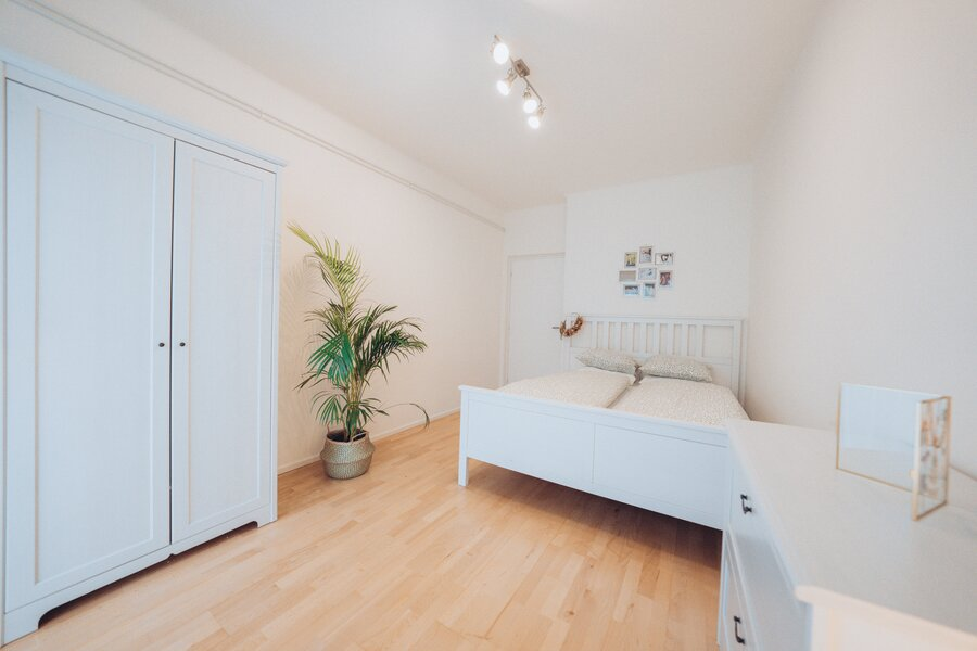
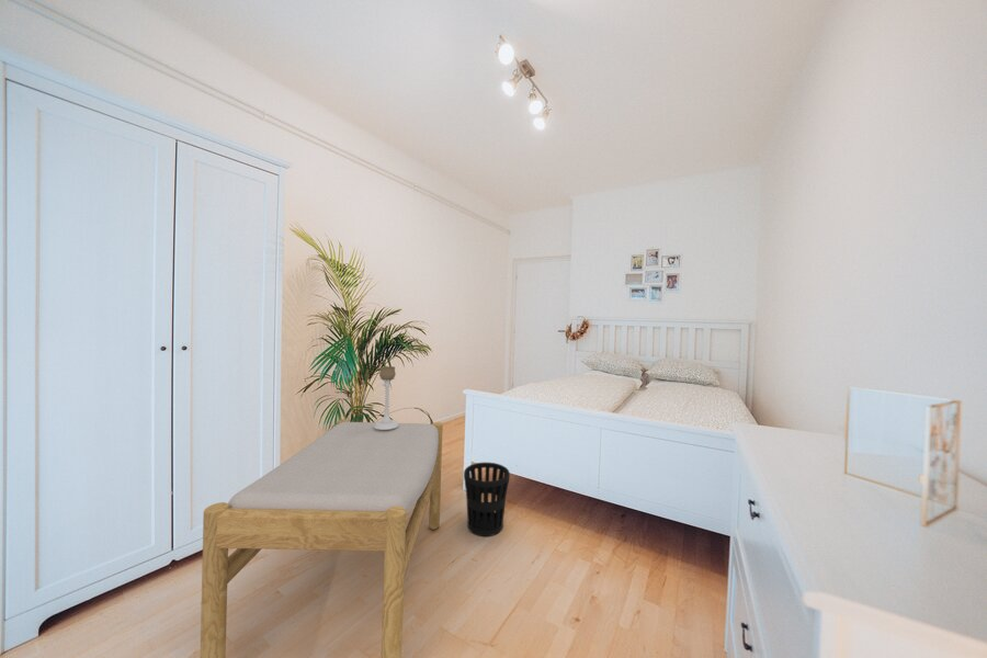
+ wastebasket (486, 498)
+ candle holder (386, 396)
+ footstool (360, 519)
